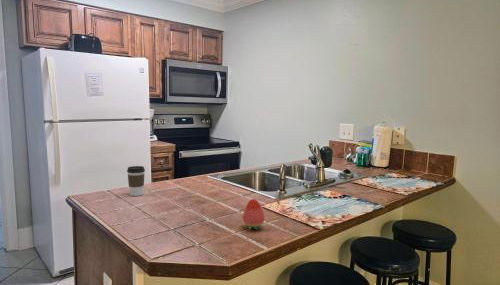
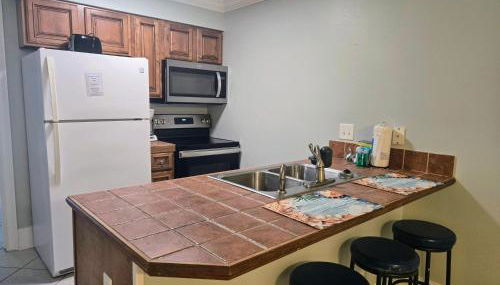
- coffee cup (136, 180)
- fruit (253, 213)
